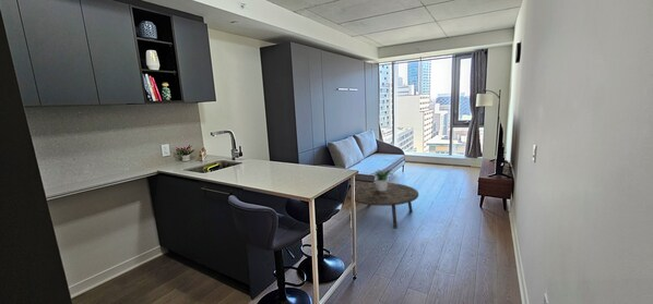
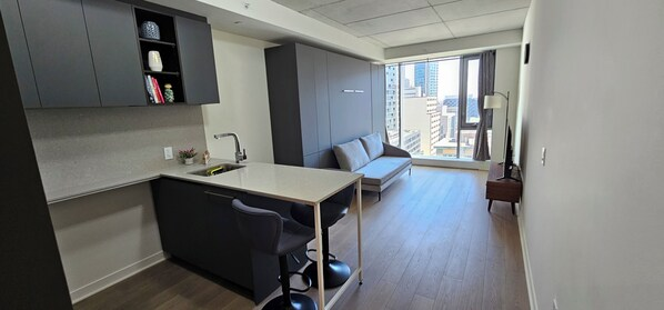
- coffee table (381, 203)
- potted plant (383, 180)
